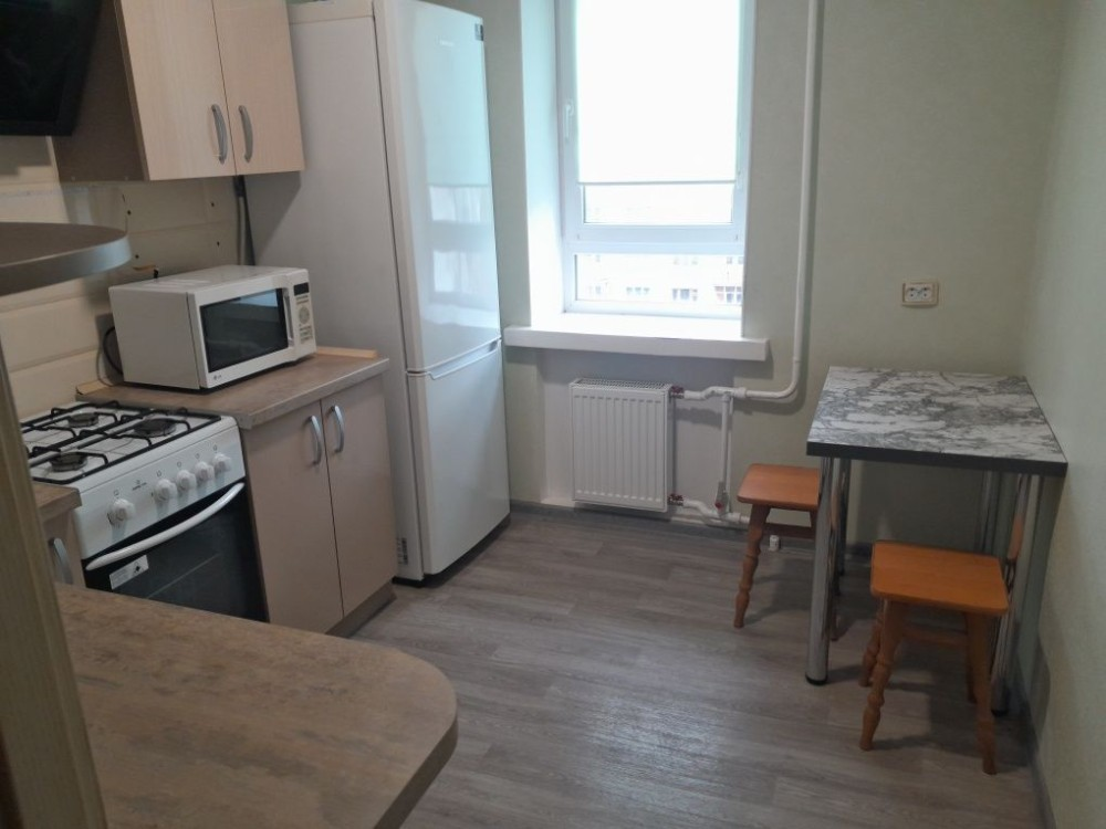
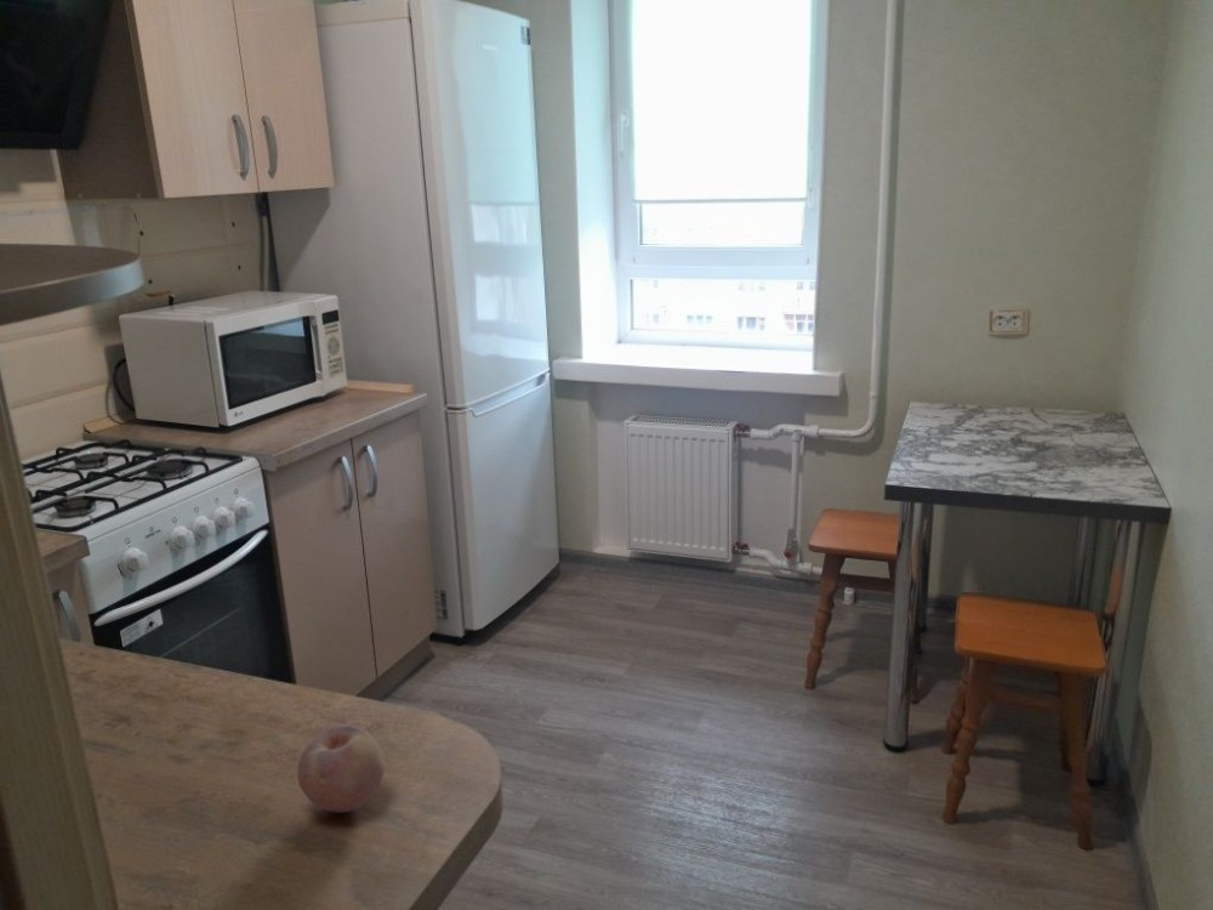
+ fruit (342, 769)
